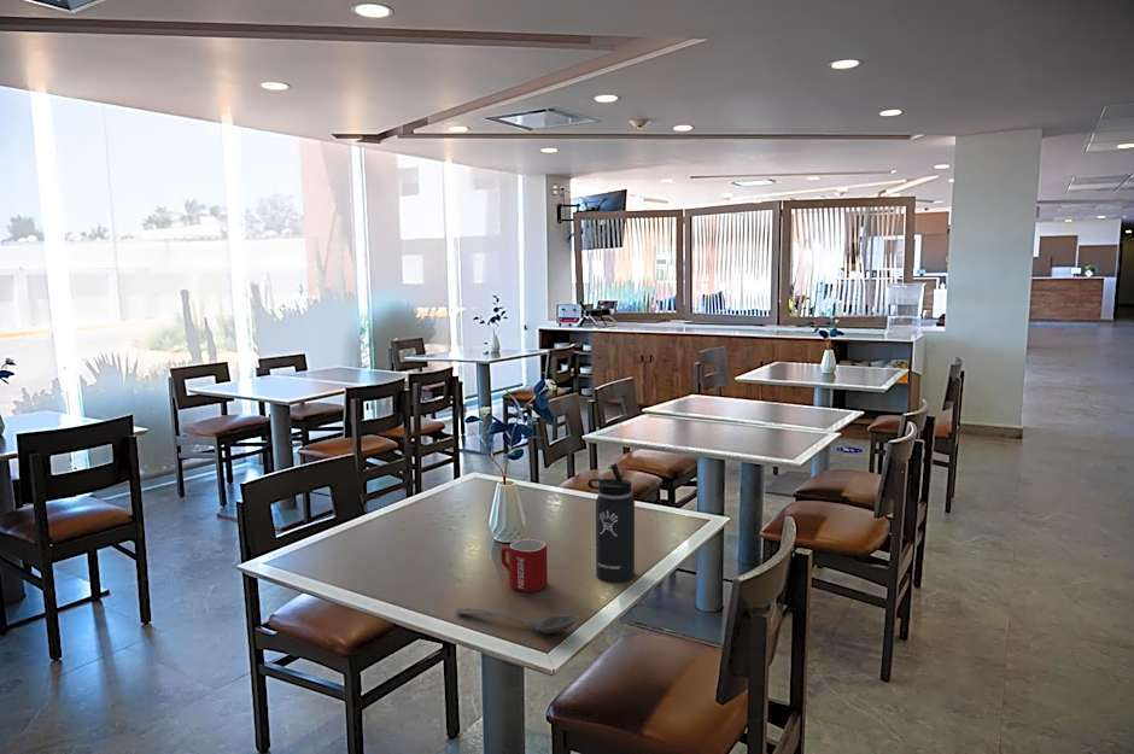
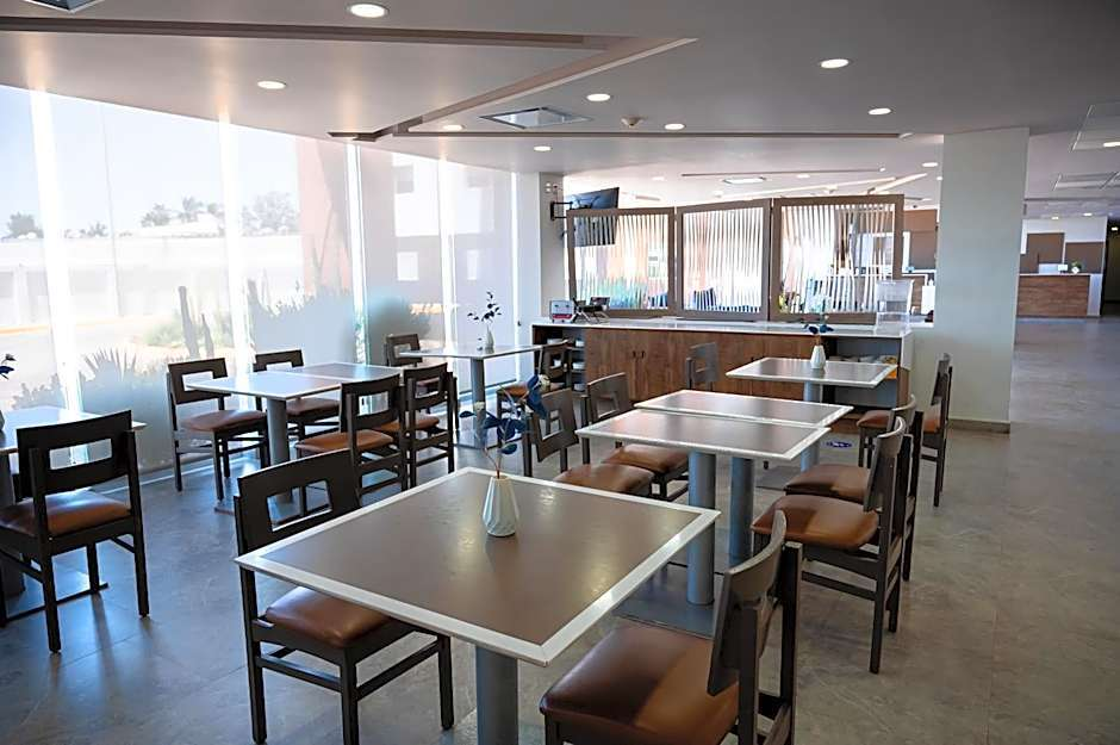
- mug (522, 563)
- stirrer (514, 616)
- thermos bottle (610, 519)
